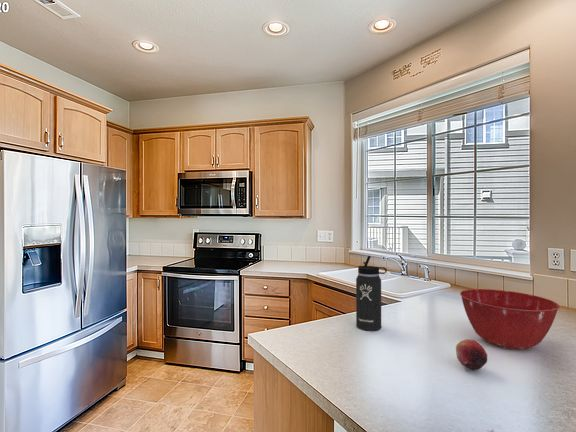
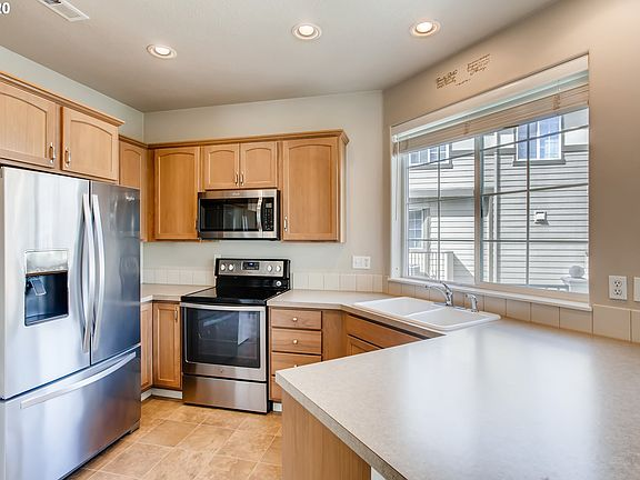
- fruit (471, 354)
- thermos bottle (371, 291)
- mixing bowl (506, 319)
